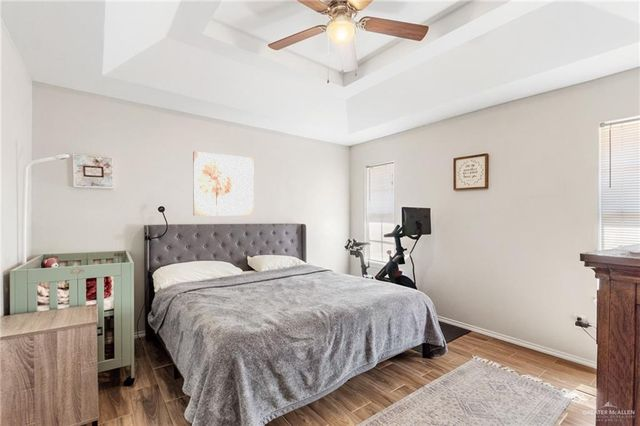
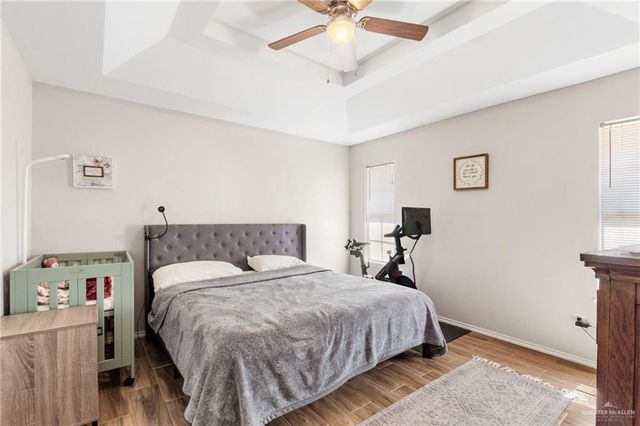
- wall art (225, 185)
